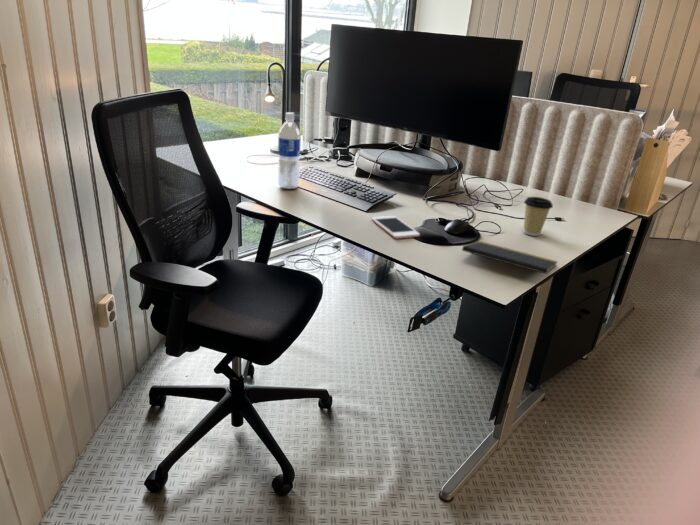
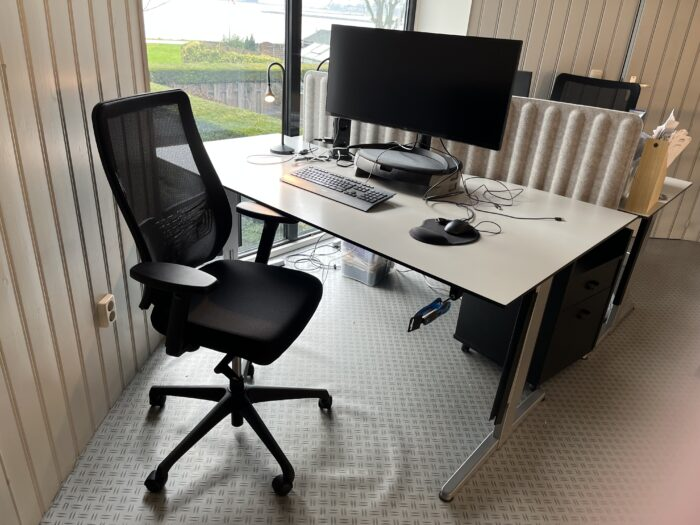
- notepad (510, 256)
- coffee cup (535, 216)
- cell phone (394, 226)
- water bottle (289, 151)
